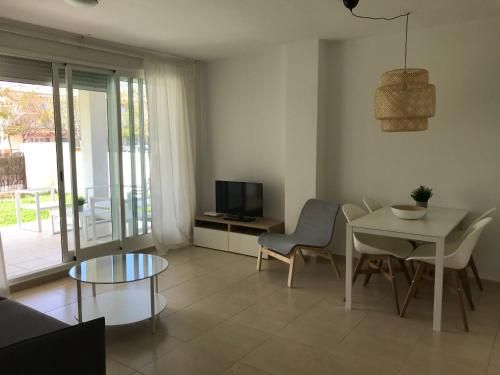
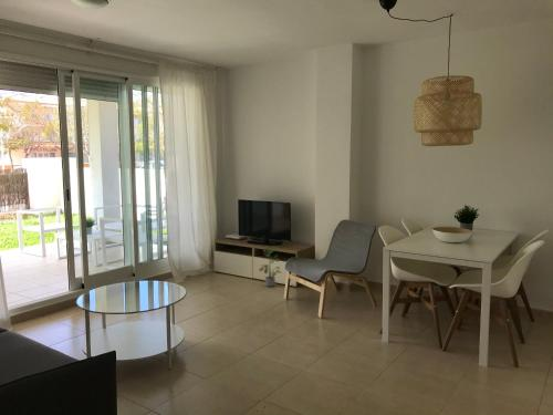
+ potted plant (269, 266)
